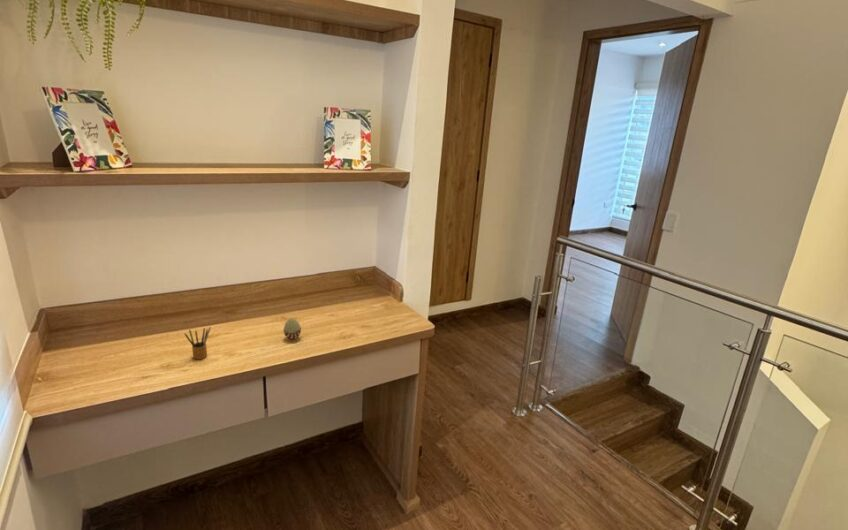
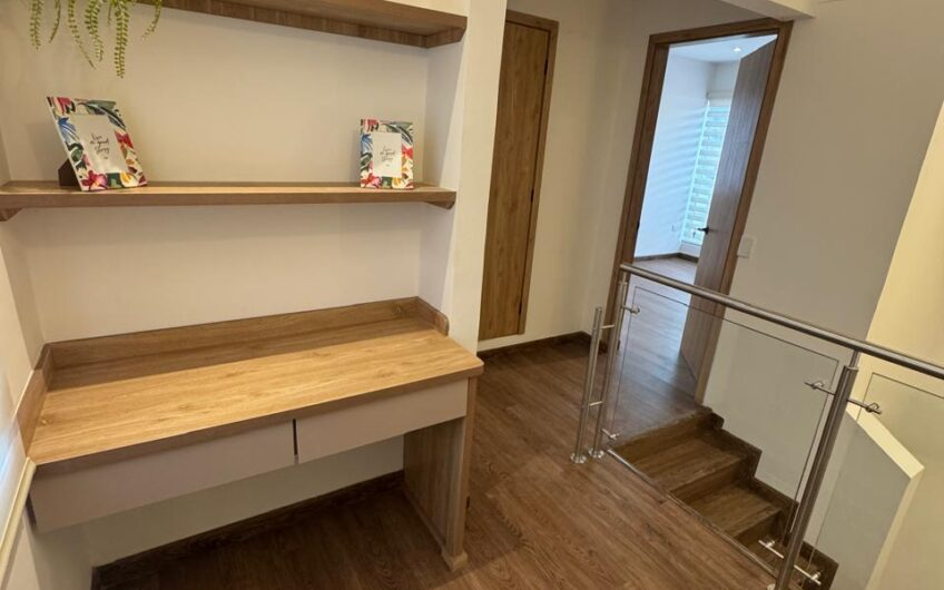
- pencil box (198, 342)
- decorative egg (292, 328)
